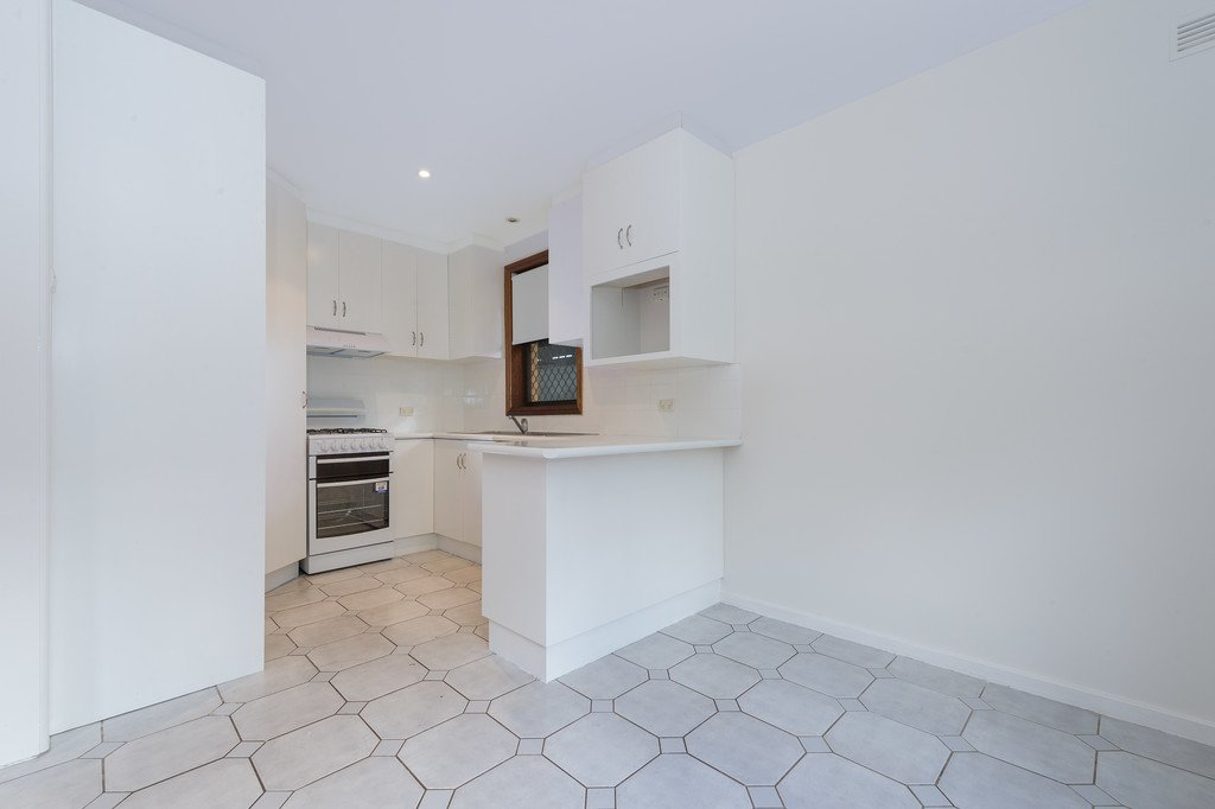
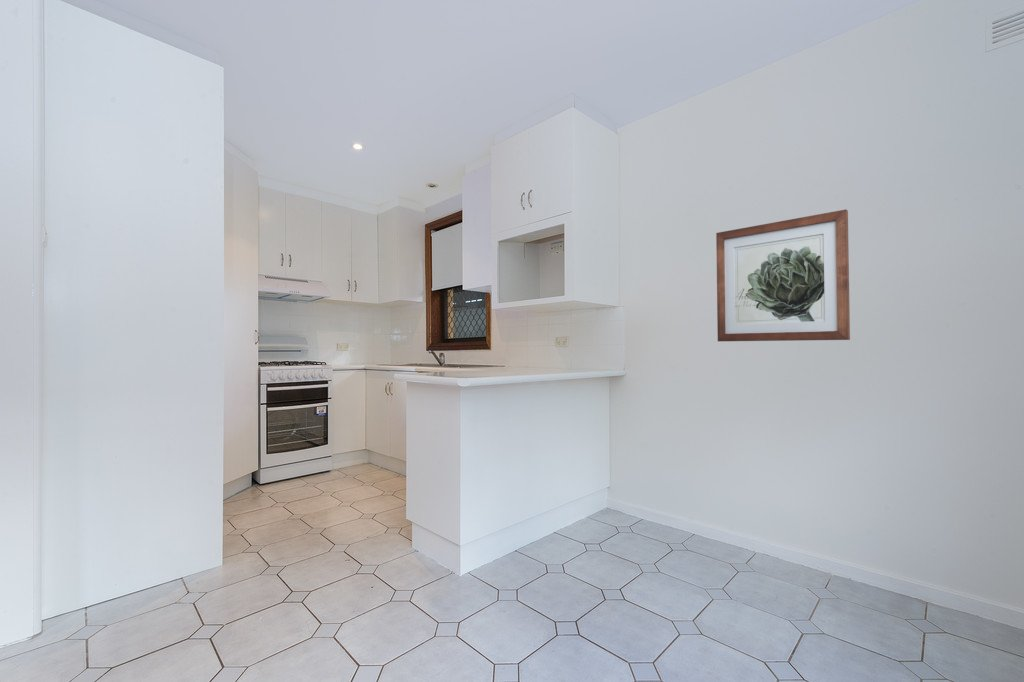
+ wall art (777, 281)
